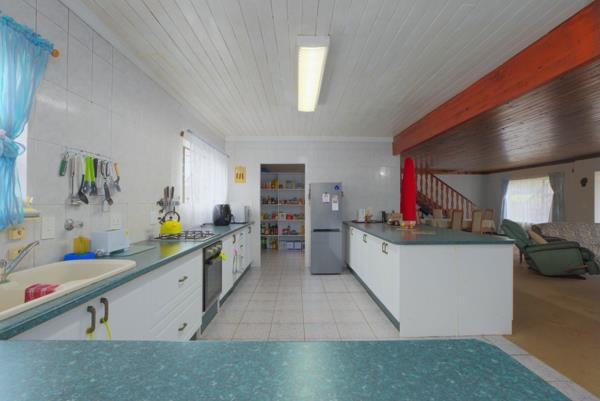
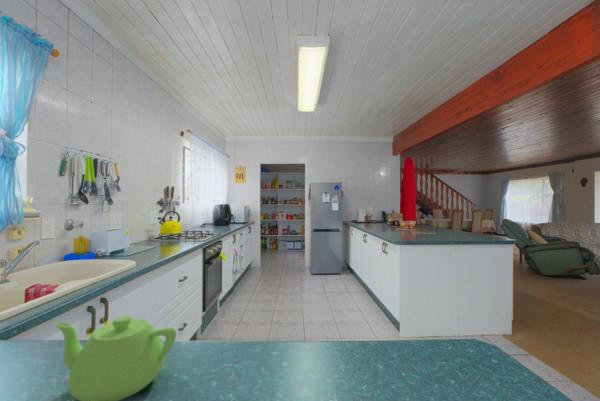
+ teapot (117, 351)
